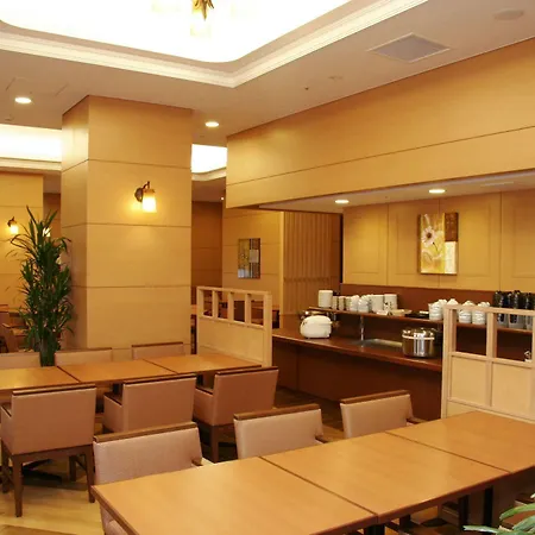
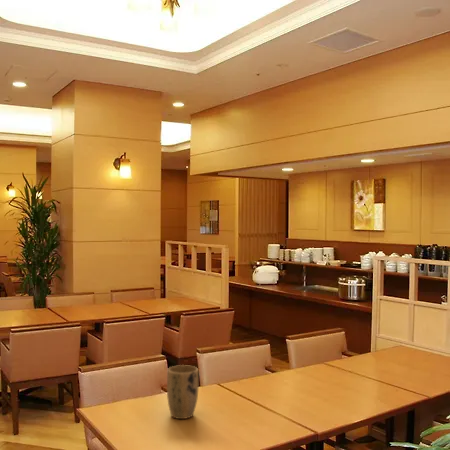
+ plant pot (182, 392)
